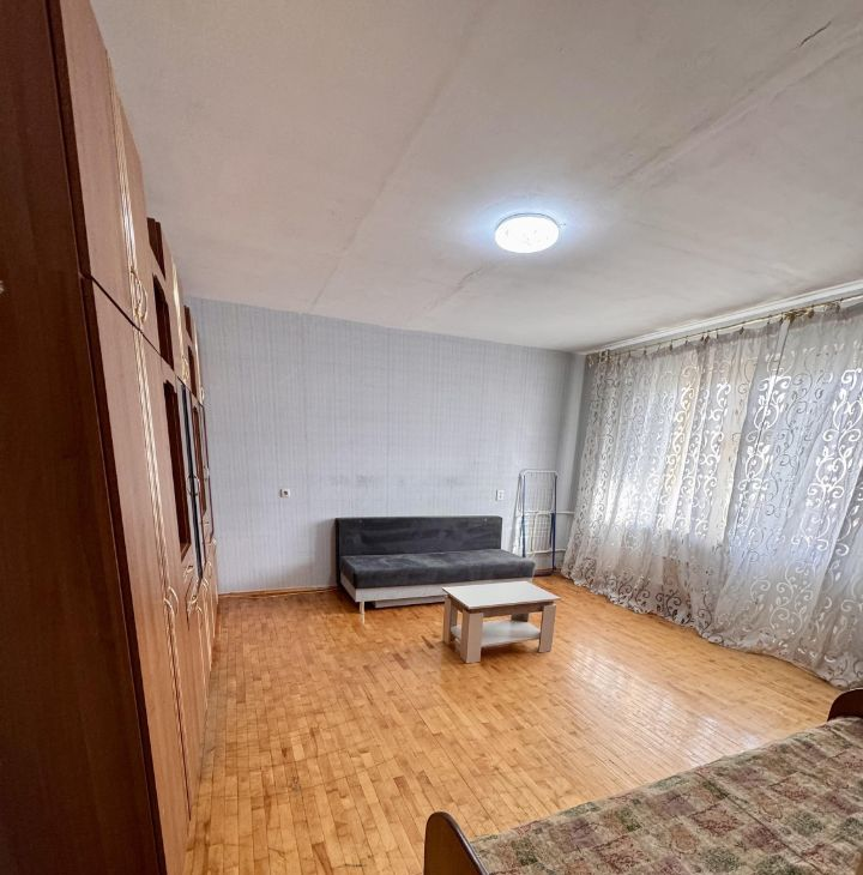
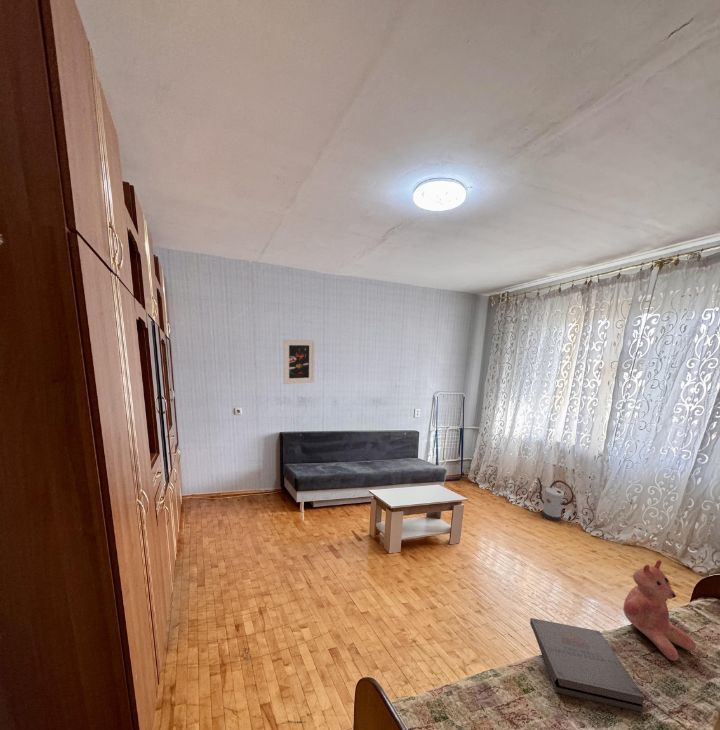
+ watering can (553, 497)
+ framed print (299, 361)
+ pizza box (580, 655)
+ teddy bear (660, 603)
